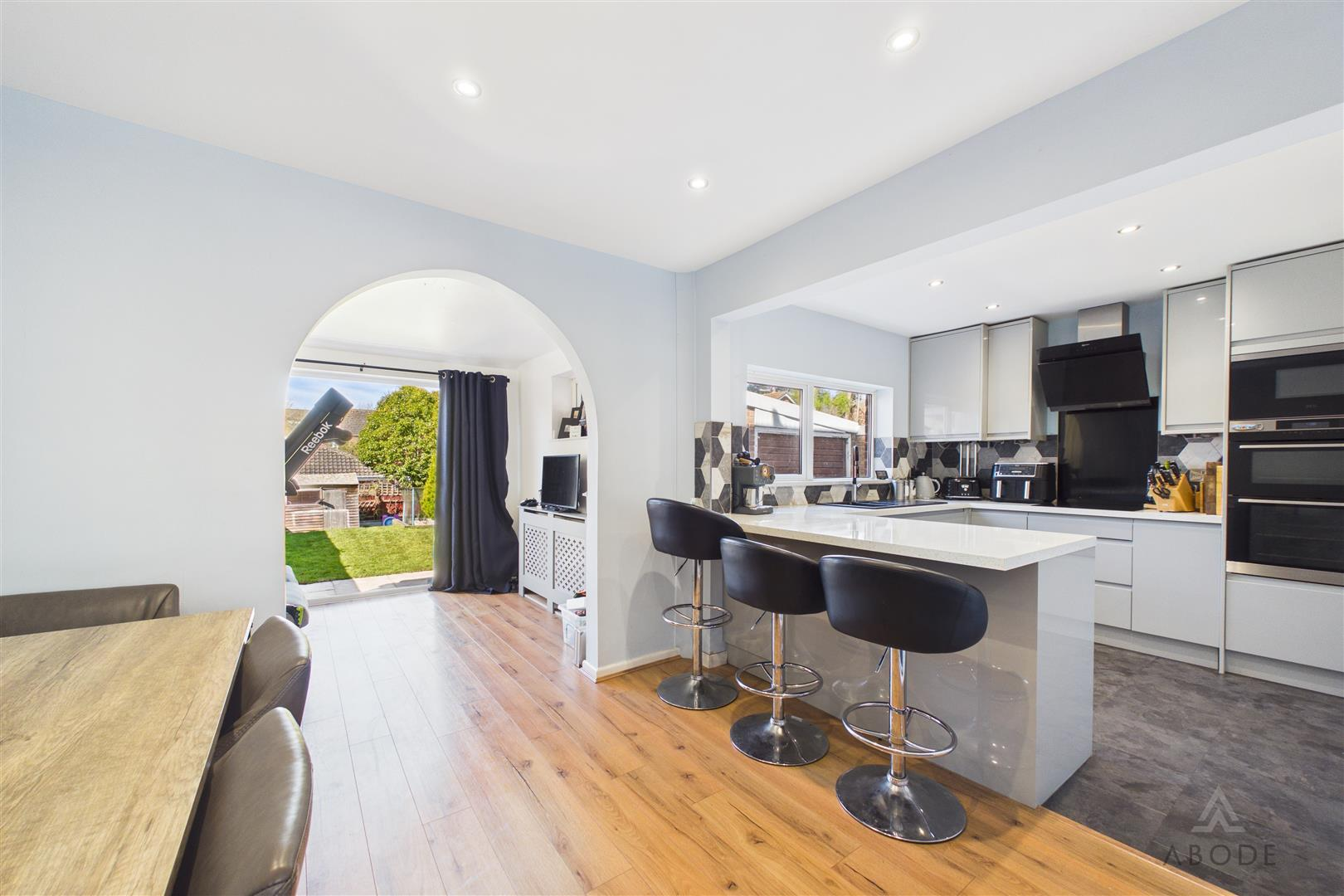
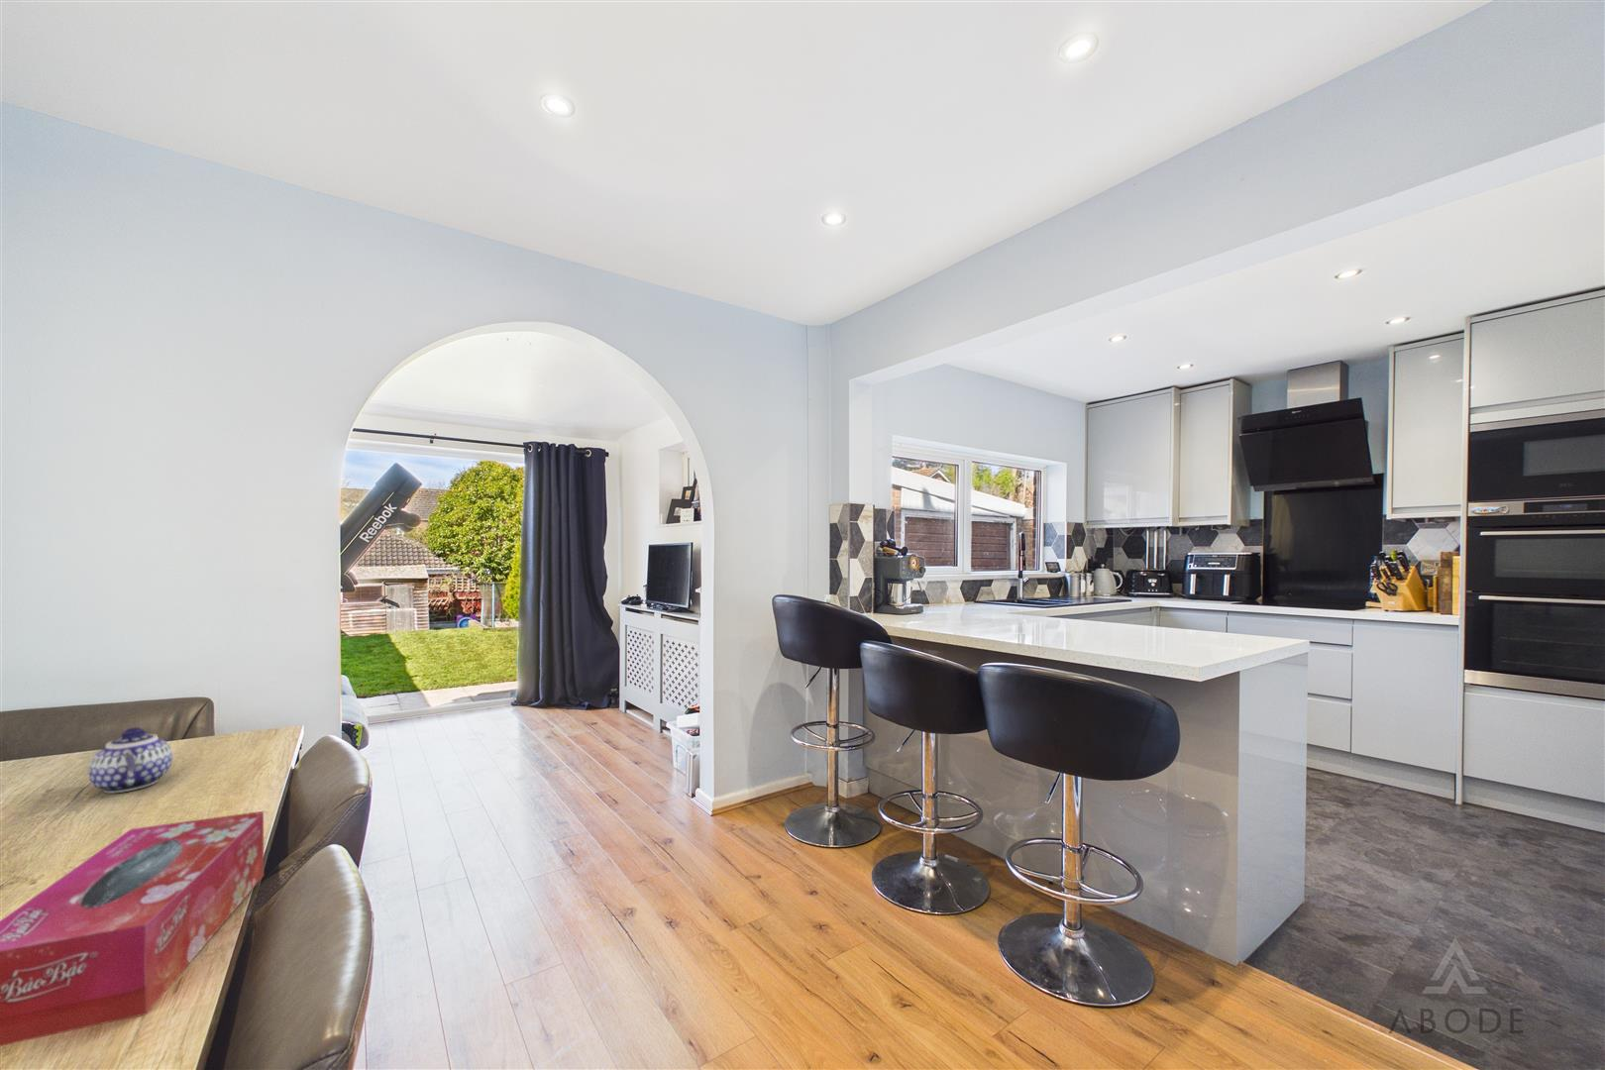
+ teapot (131, 756)
+ tissue box (136, 910)
